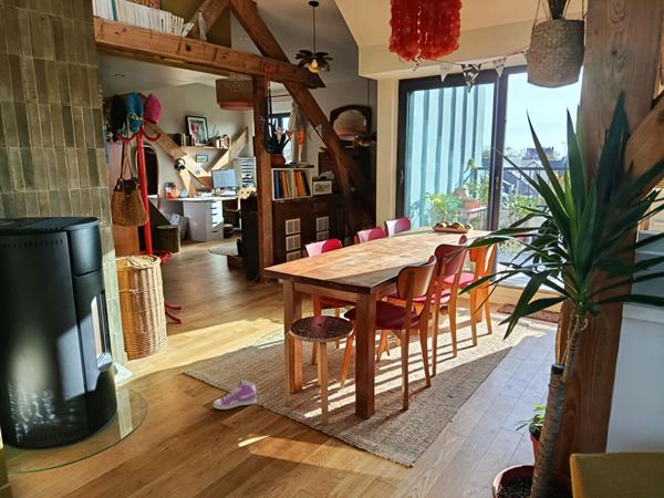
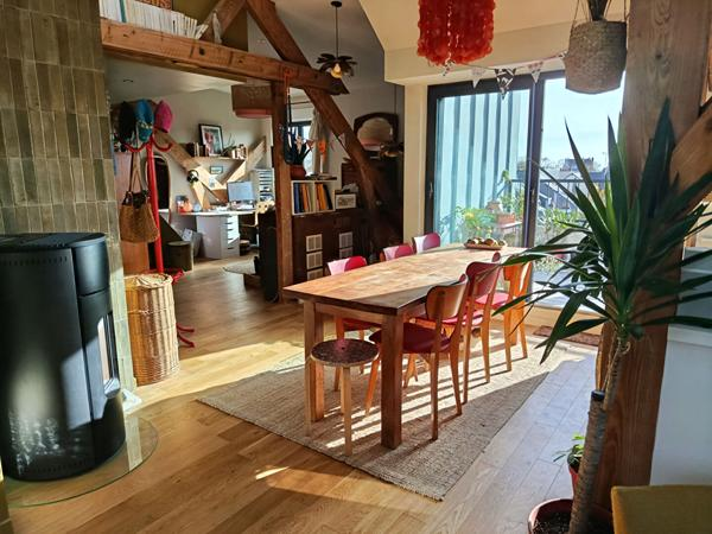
- sneaker (234, 393)
